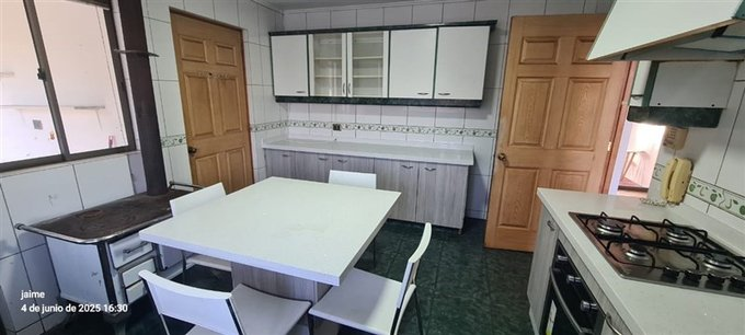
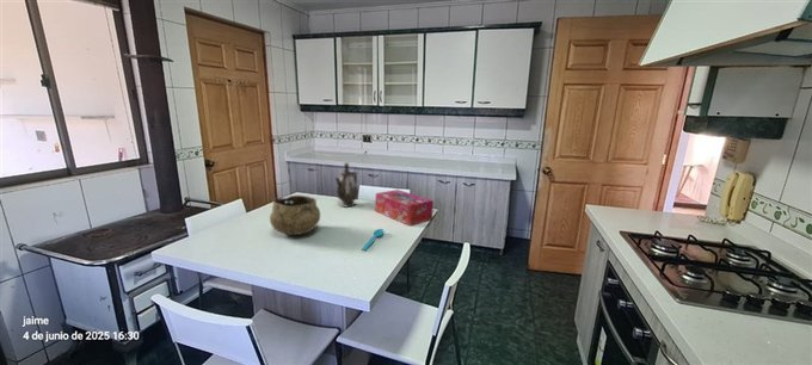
+ decorative bowl (295, 216)
+ tissue box (402, 205)
+ teapot (346, 184)
+ spoon (373, 239)
